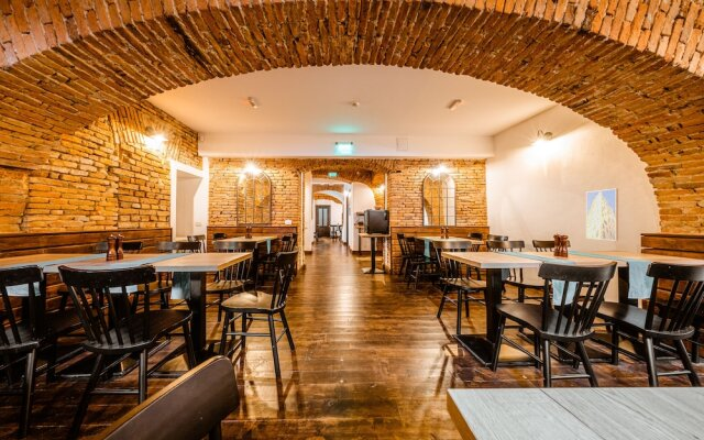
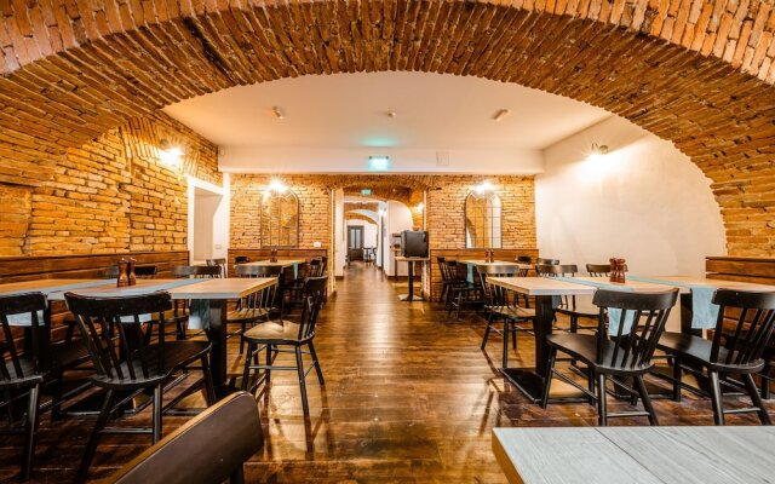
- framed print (601, 215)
